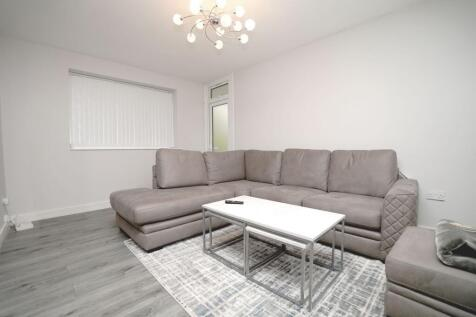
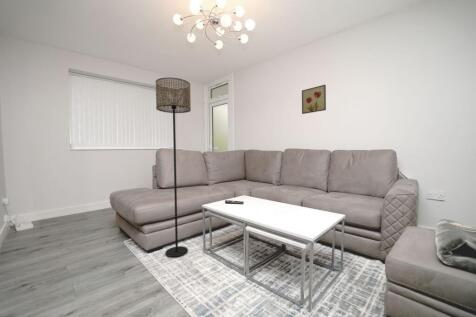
+ floor lamp (175, 168)
+ wall art (313, 100)
